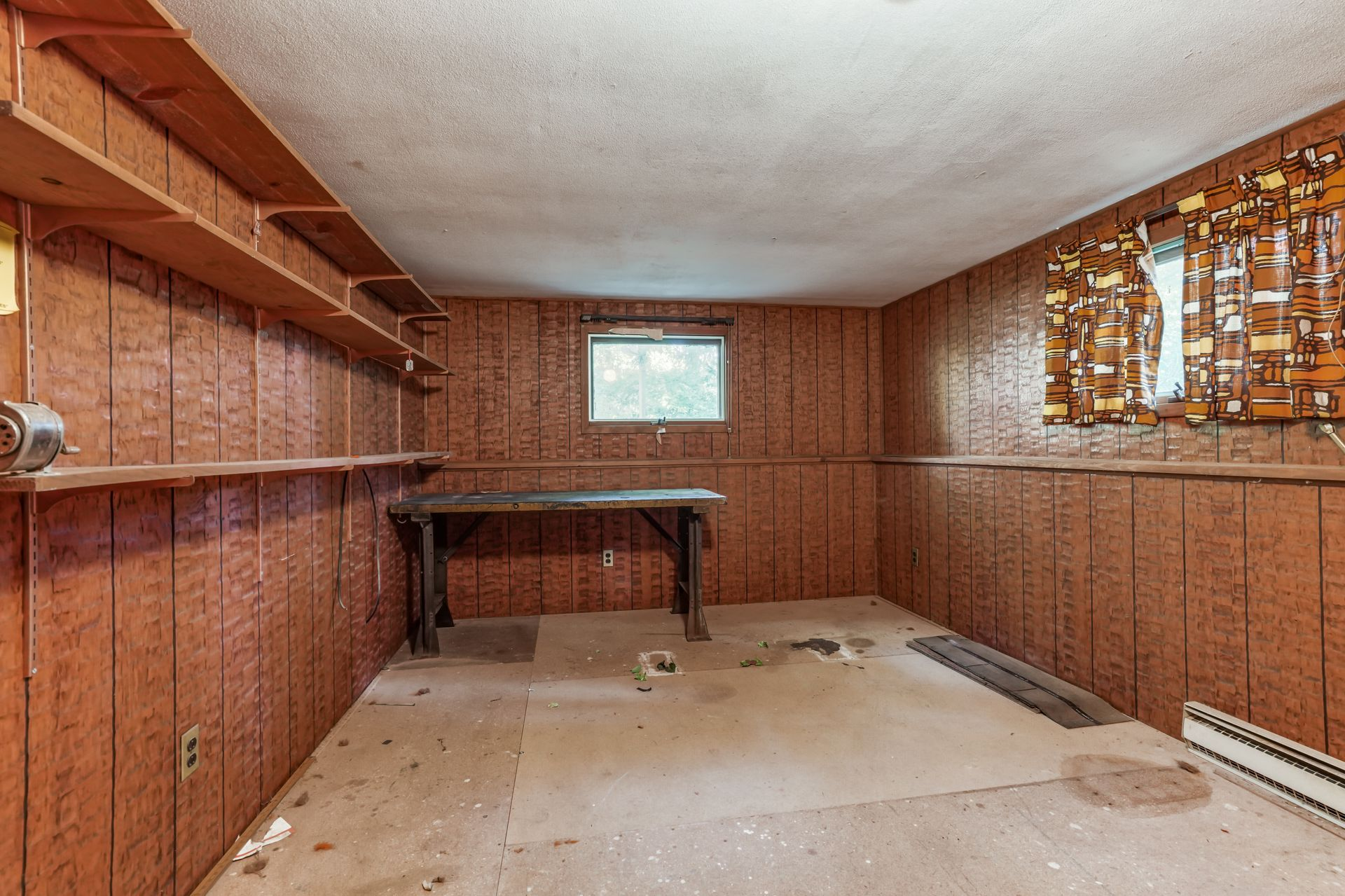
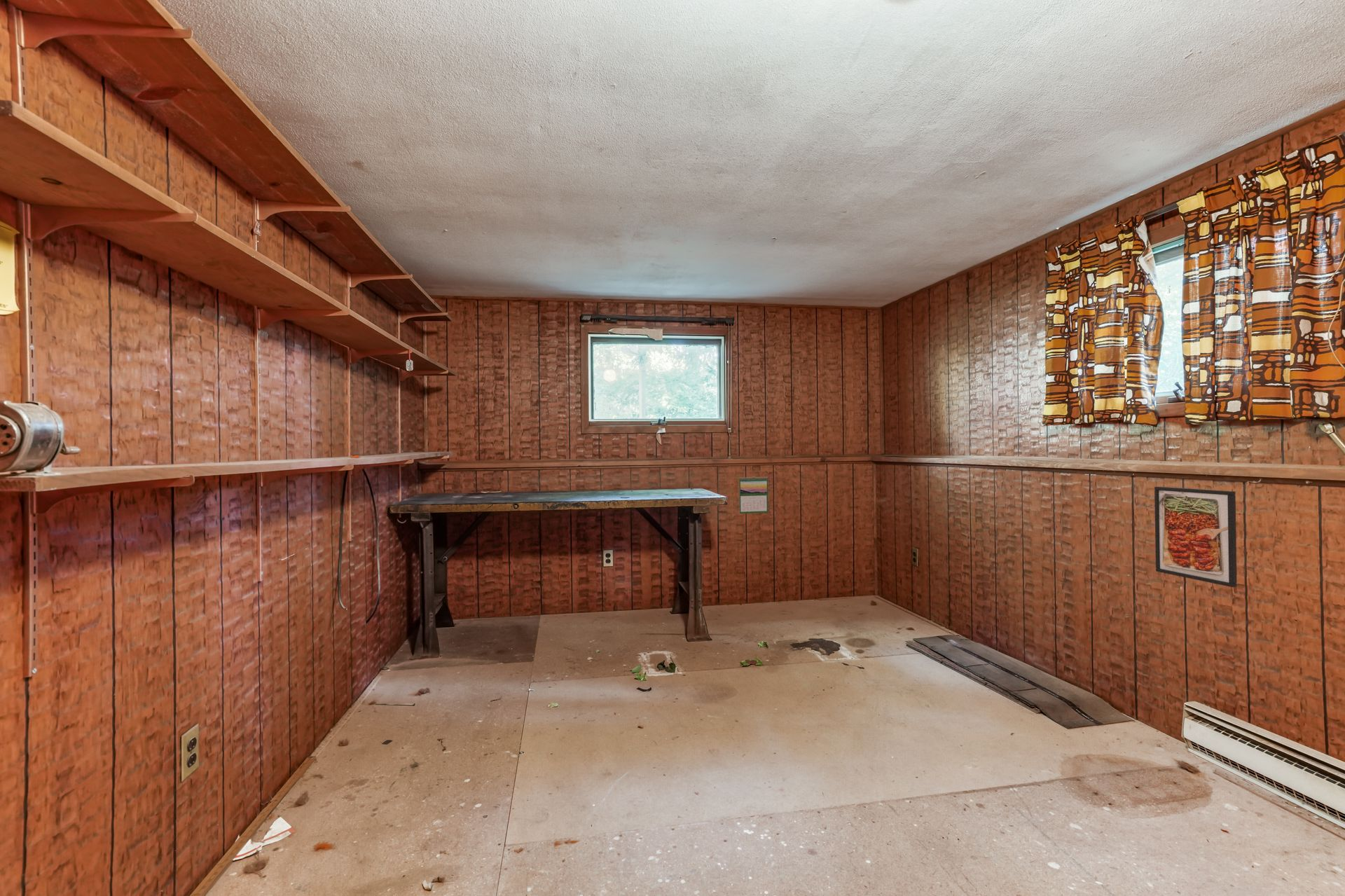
+ calendar (753, 495)
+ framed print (1193, 534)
